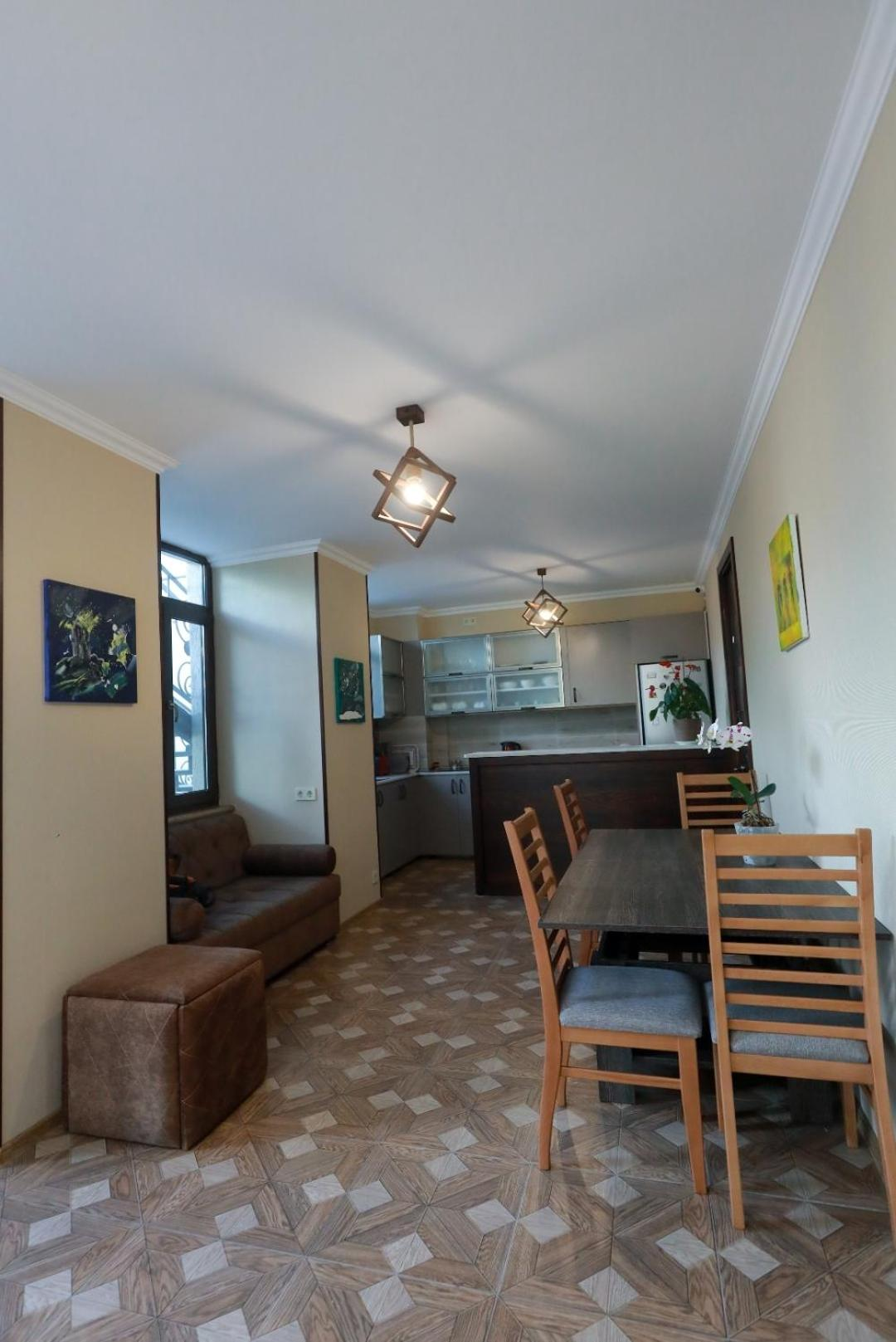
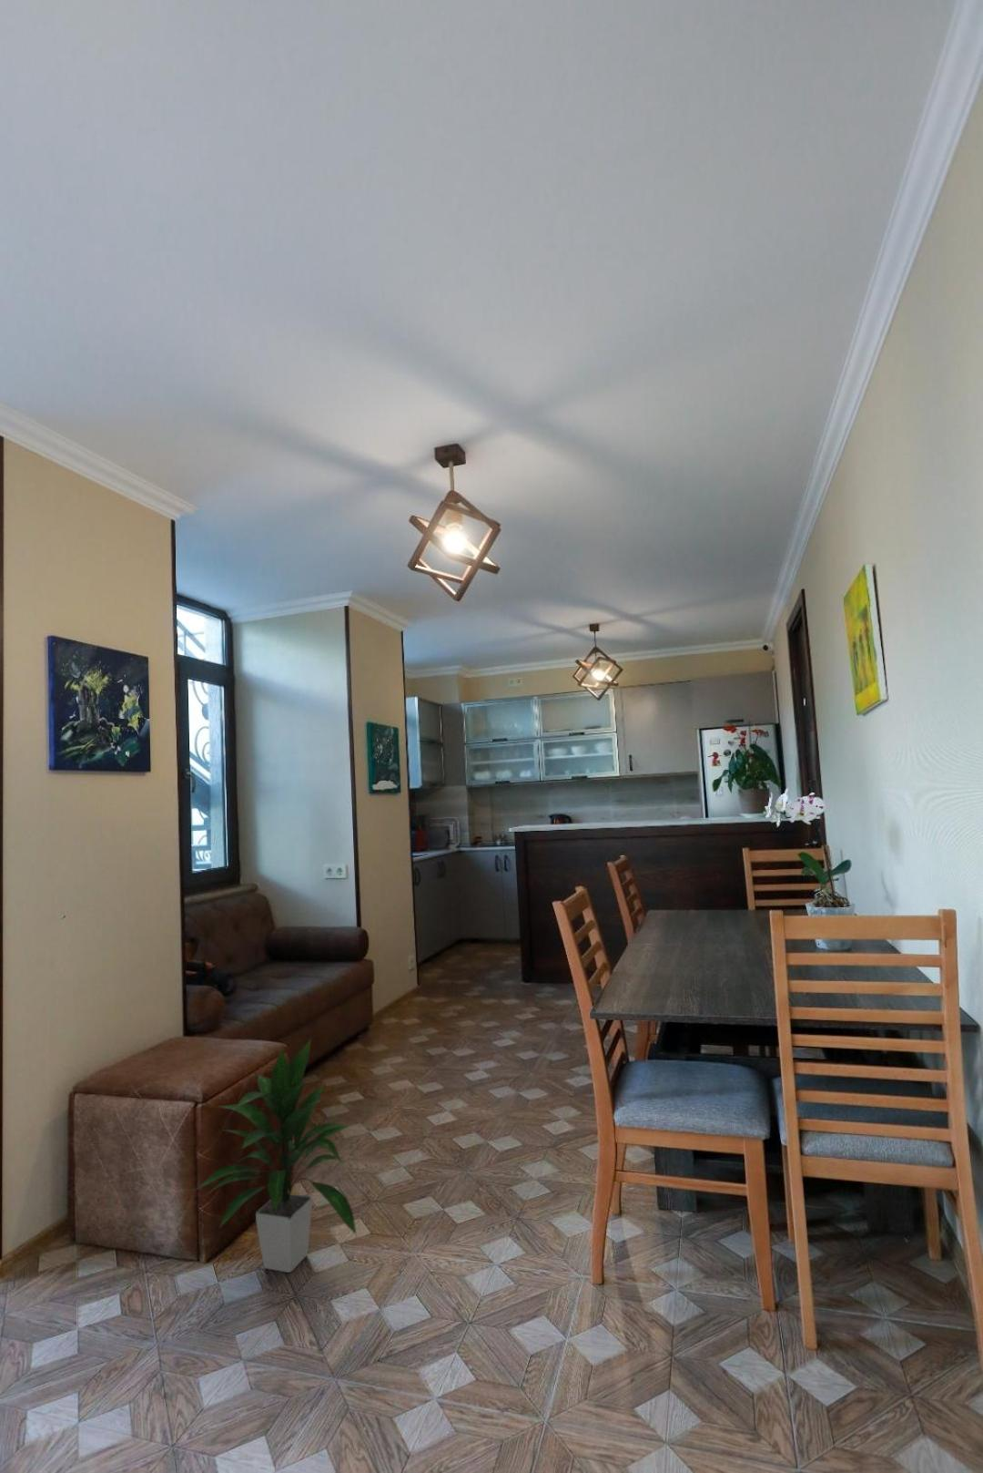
+ indoor plant (286, 1158)
